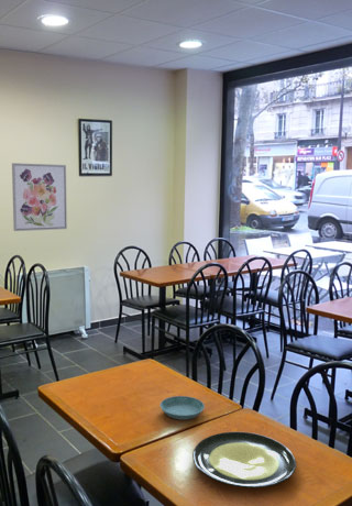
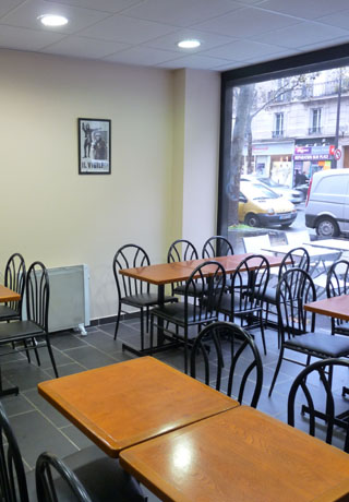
- saucer (182, 408)
- wall art (40, 197)
- plate (243, 460)
